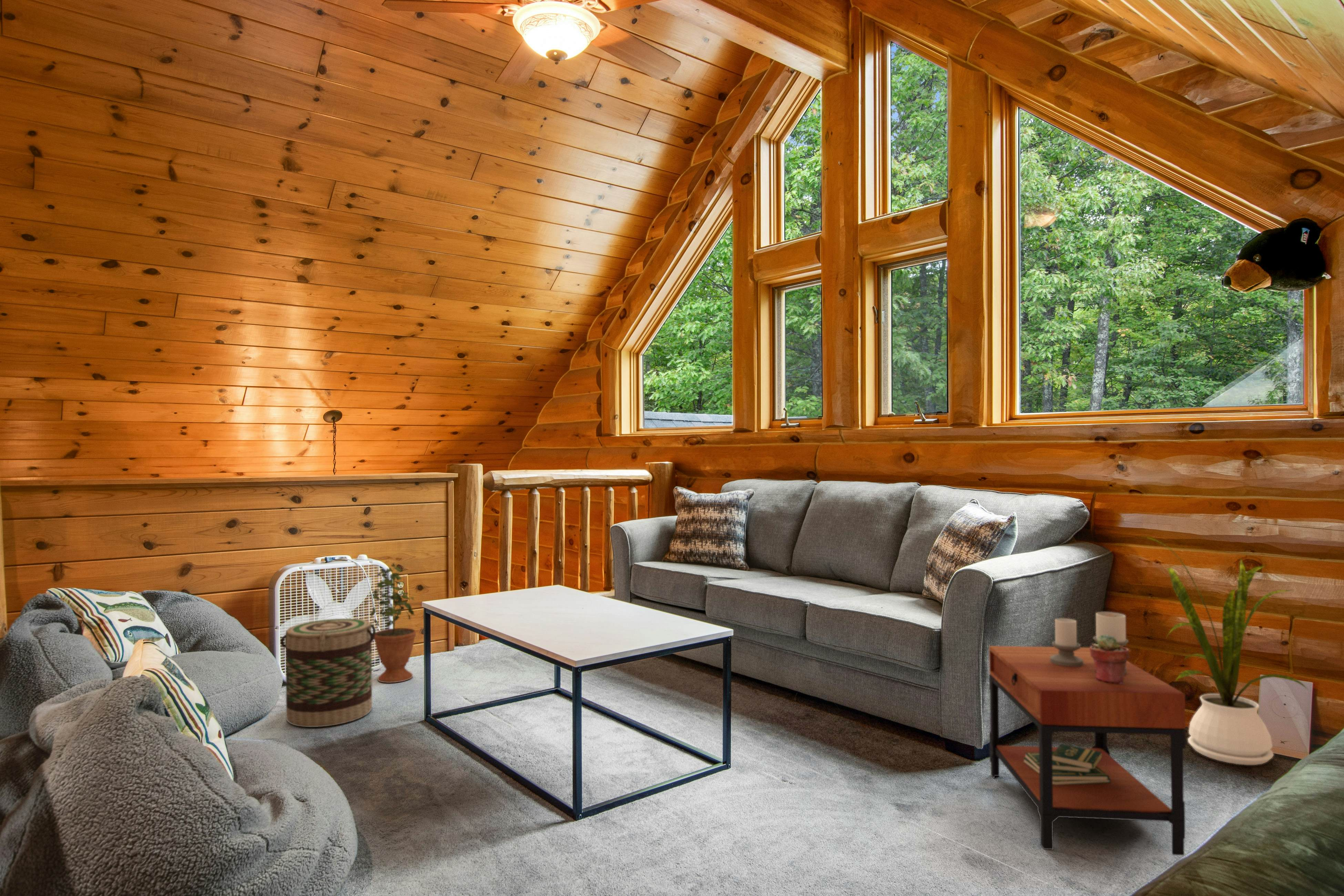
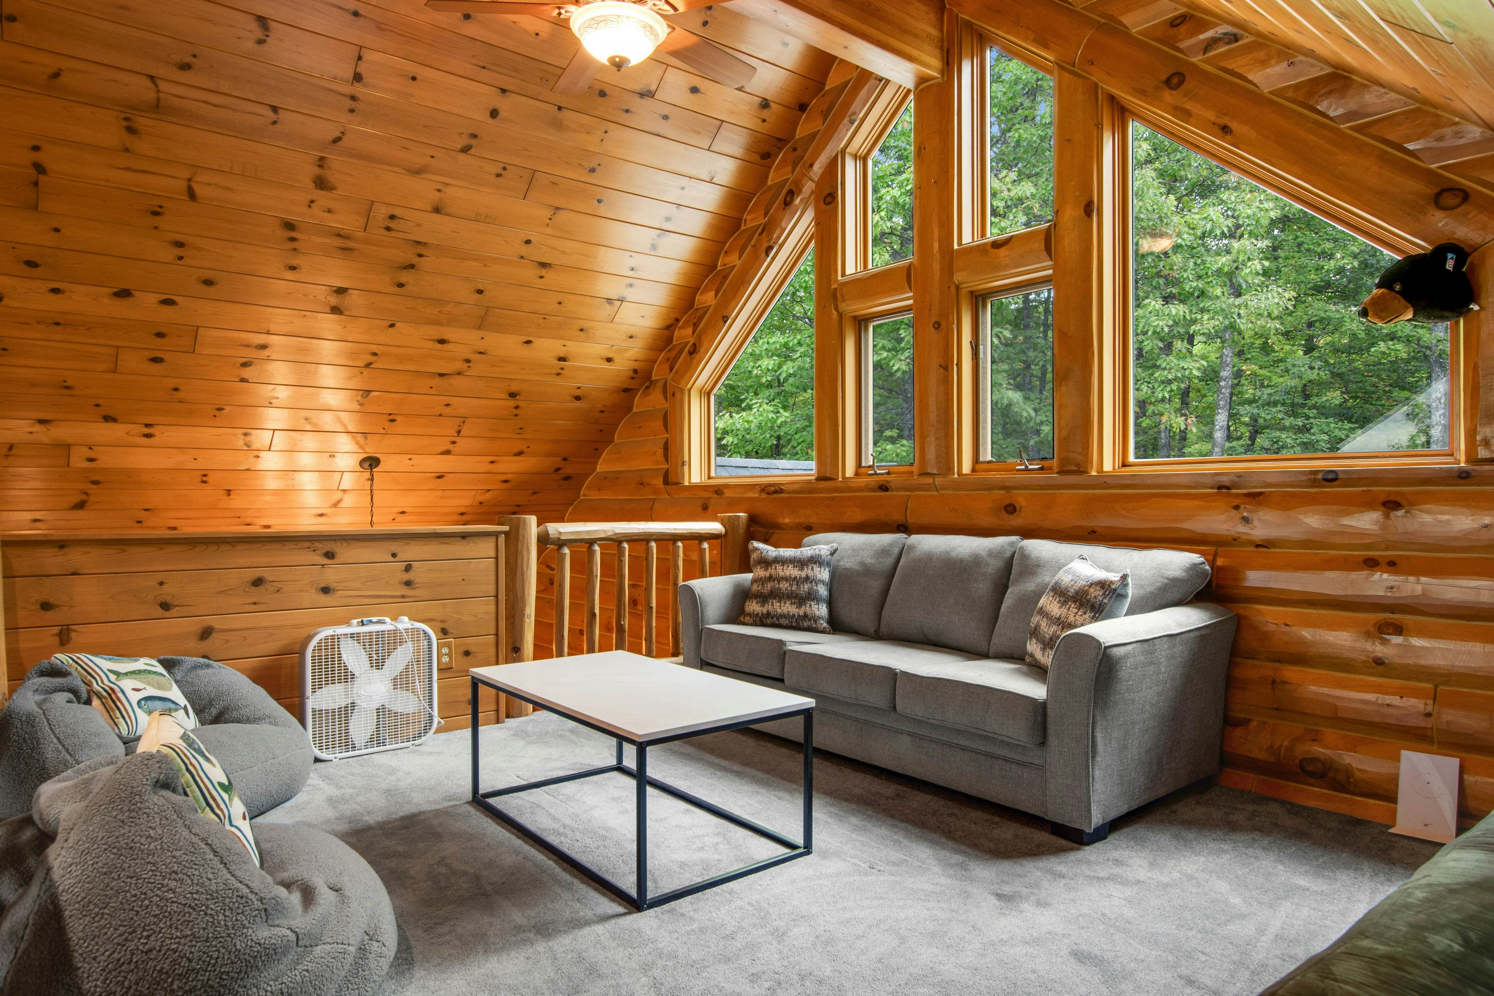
- potted plant (389, 621)
- basket (329, 668)
- side table (1076, 711)
- potted succulent (1109, 656)
- house plant (1218, 645)
